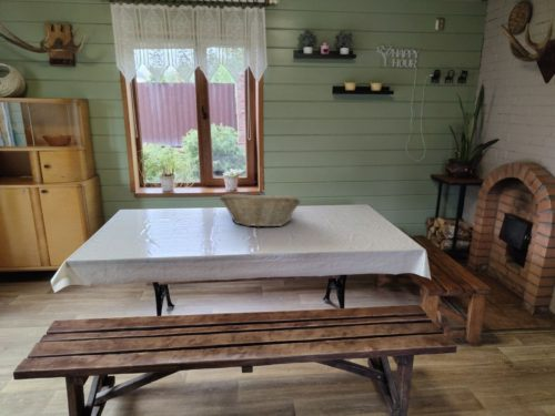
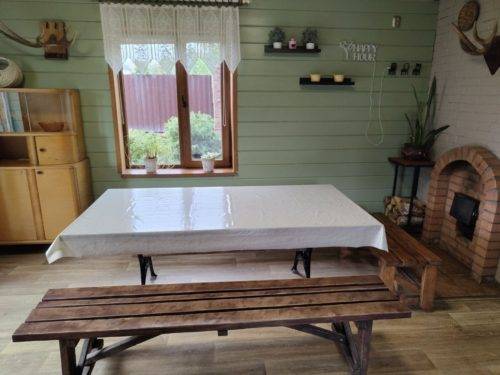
- fruit basket (260, 205)
